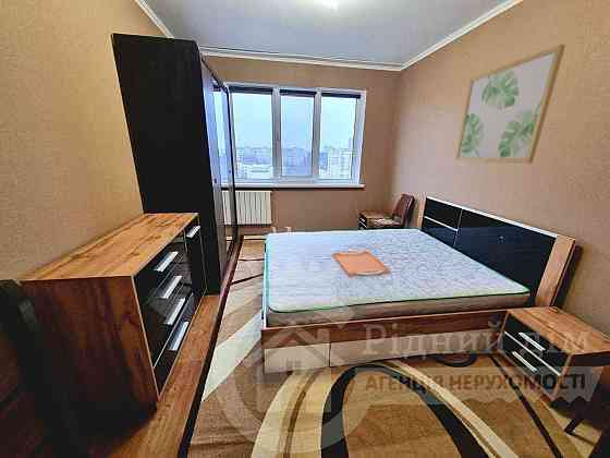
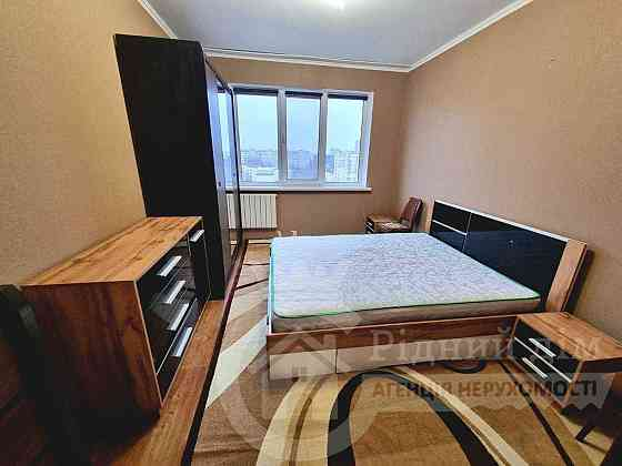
- wall art (498, 116)
- serving tray (358, 262)
